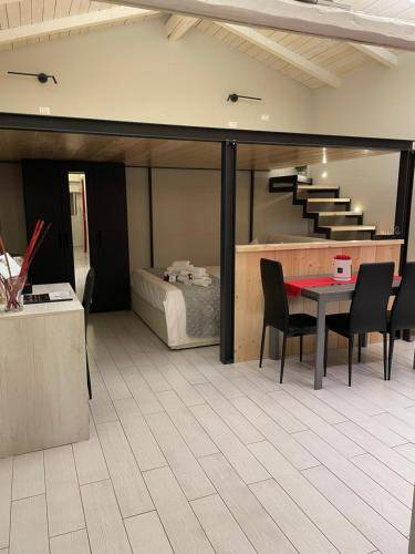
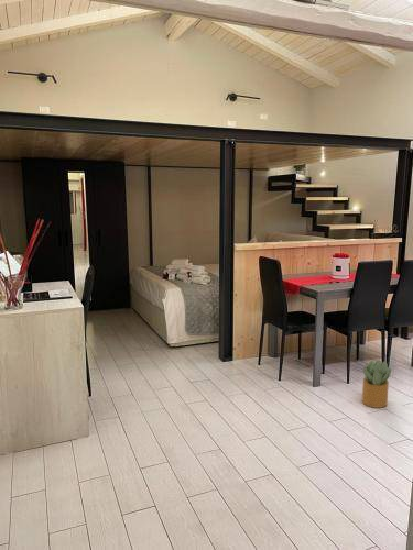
+ potted plant (373, 383)
